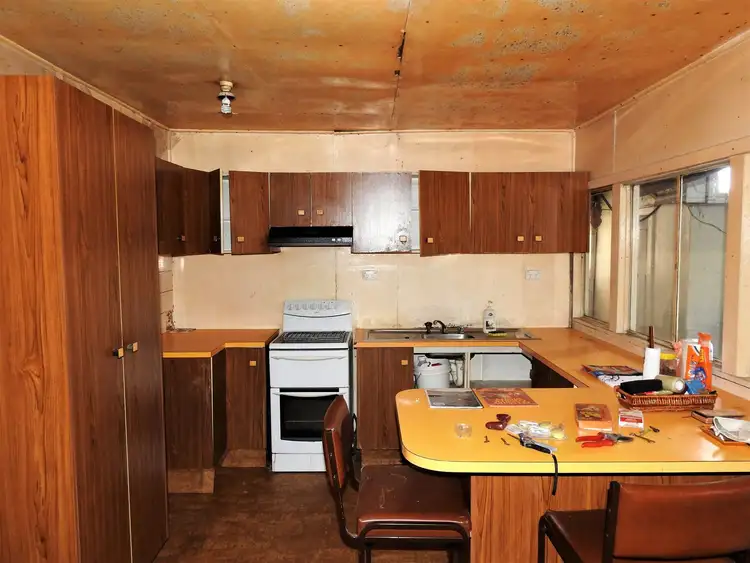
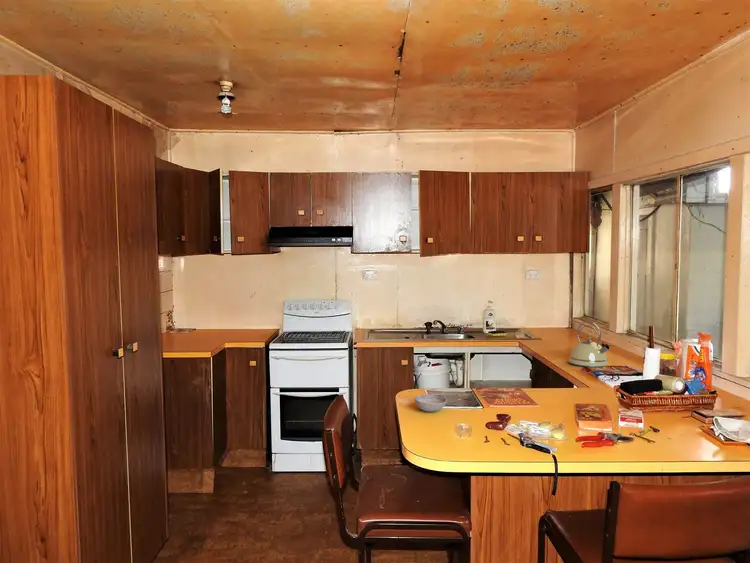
+ kettle (590, 342)
+ bowl (430, 404)
